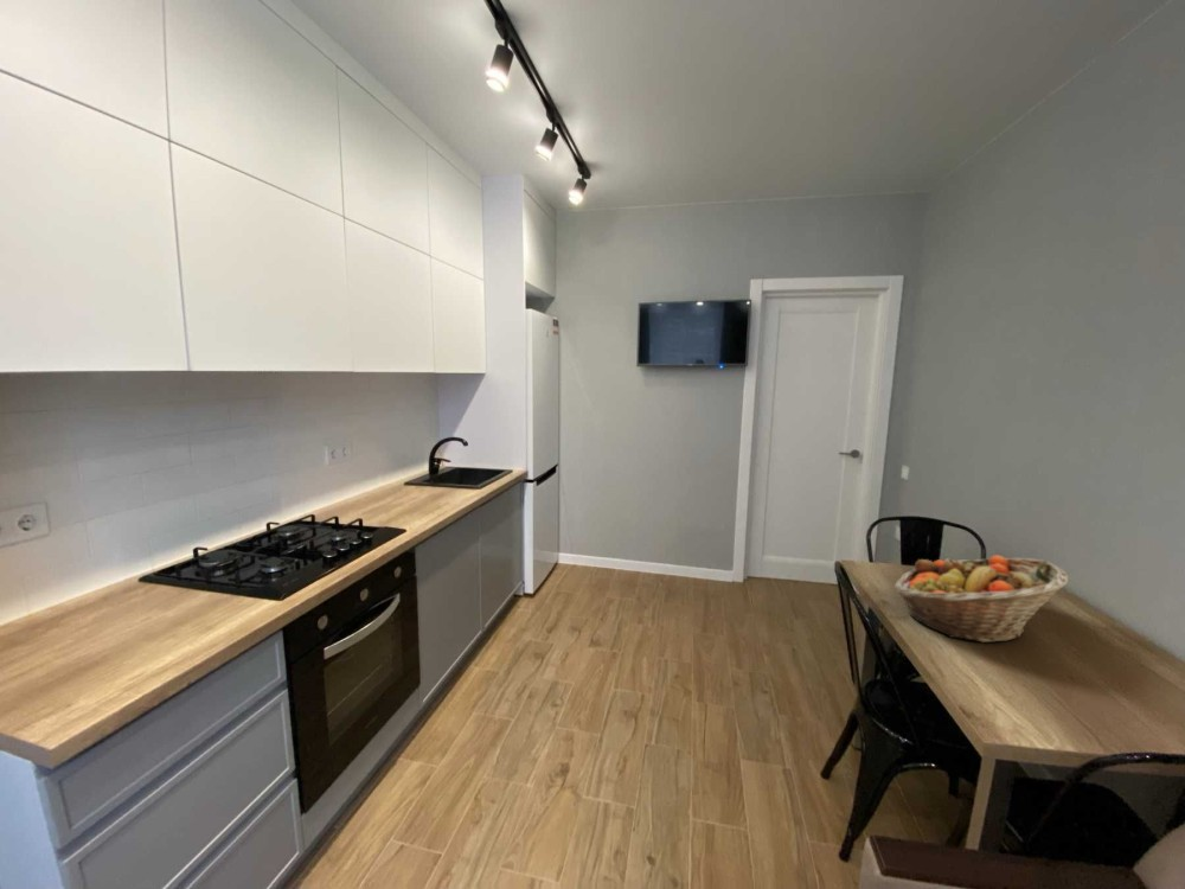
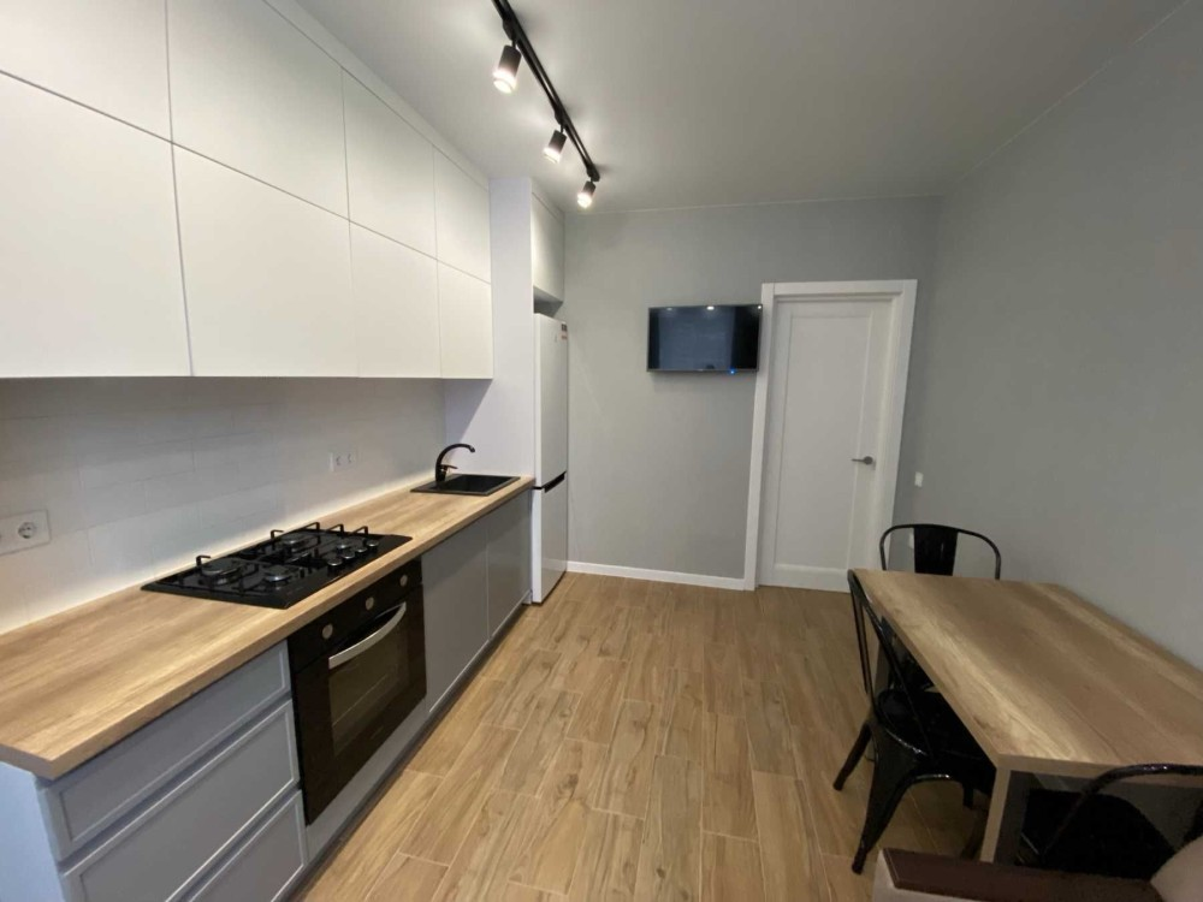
- fruit basket (973, 589)
